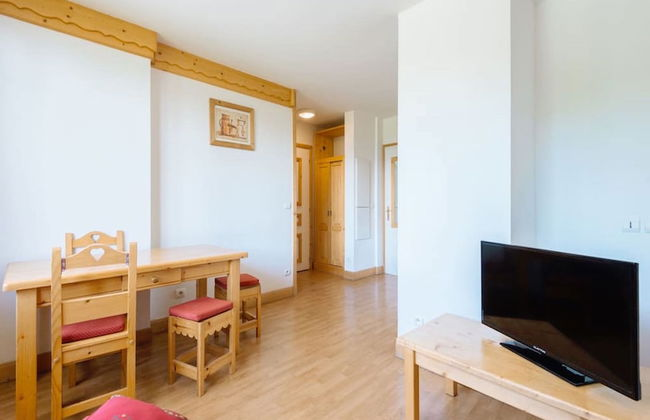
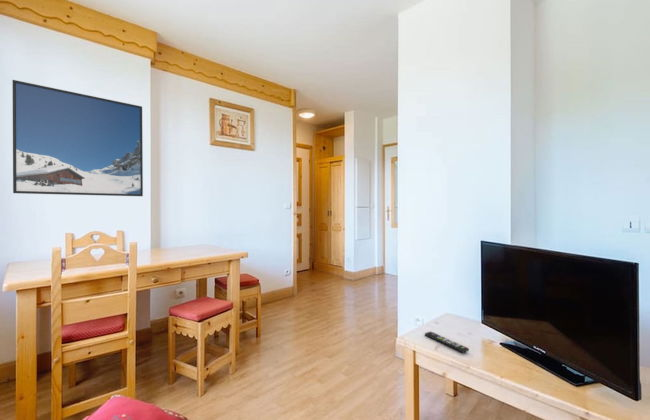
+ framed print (85, 144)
+ remote control (445, 341)
